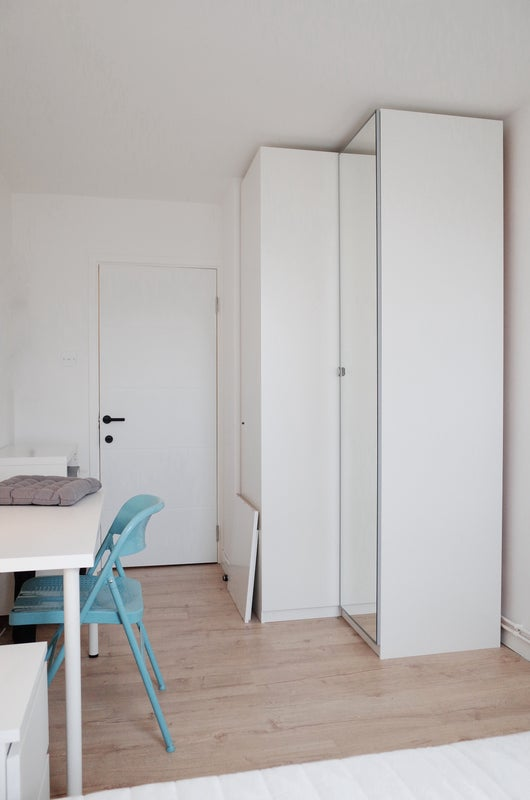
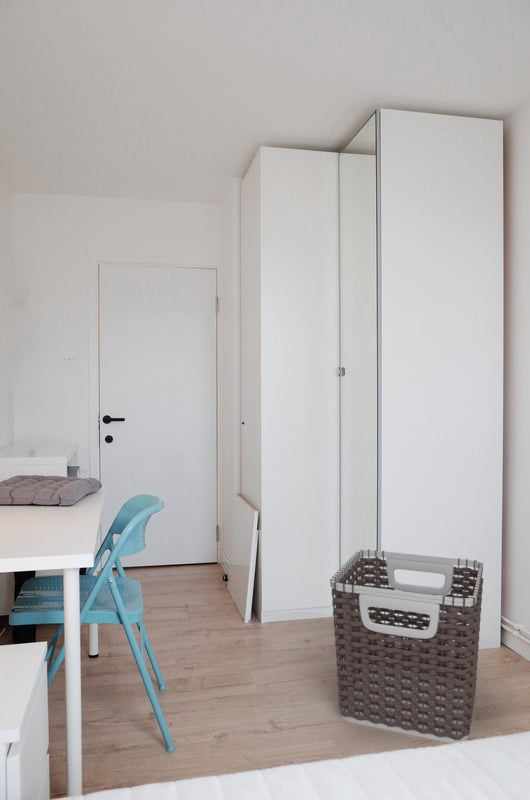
+ clothes hamper (409, 636)
